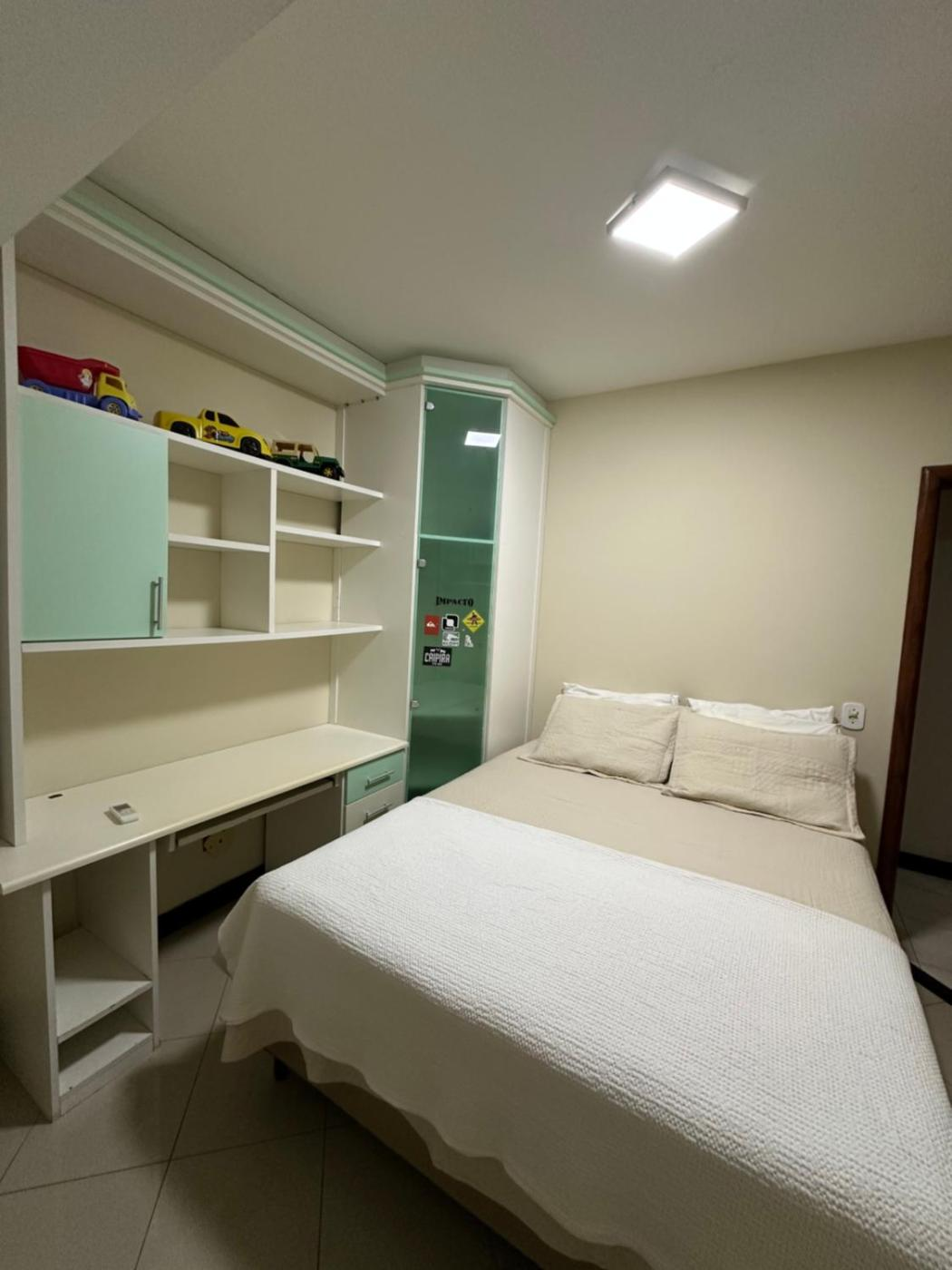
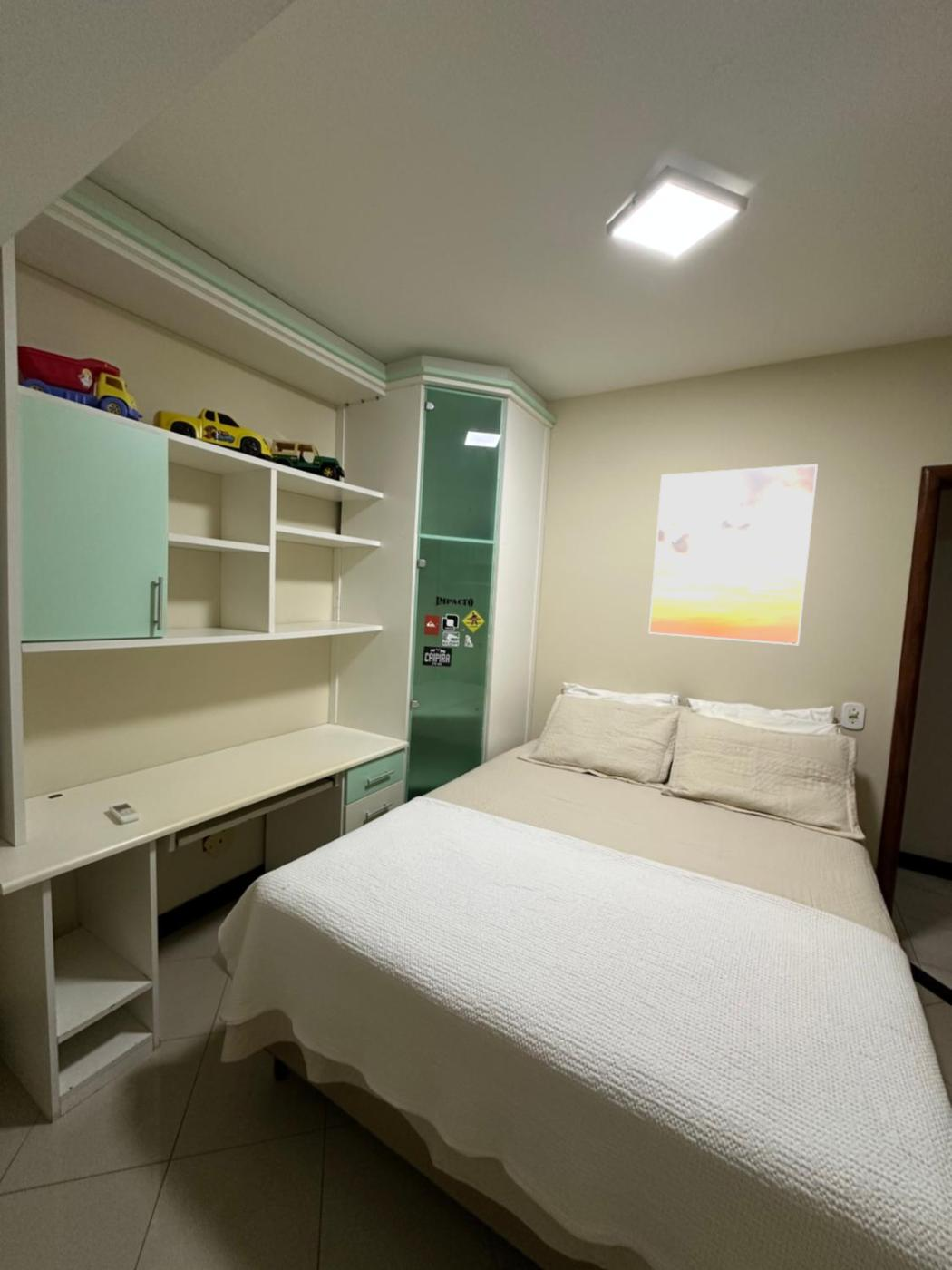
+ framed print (726, 555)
